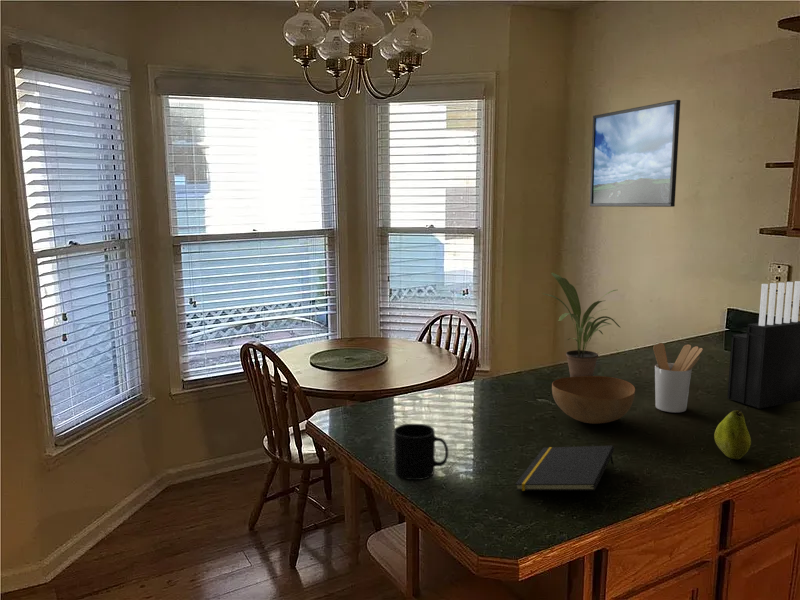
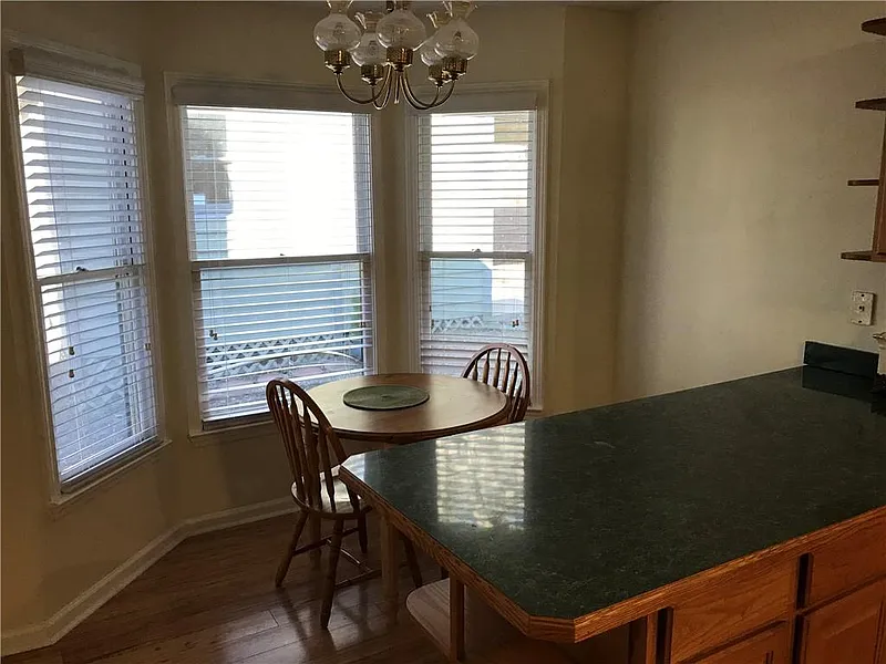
- bowl (592, 401)
- fruit (733, 433)
- notepad (566, 467)
- knife block (765, 340)
- potted plant (577, 326)
- utensil holder (678, 376)
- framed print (631, 157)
- mug (420, 452)
